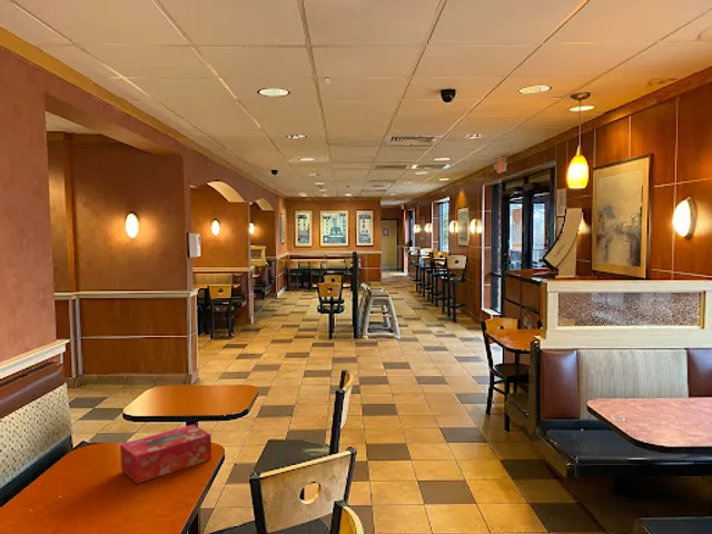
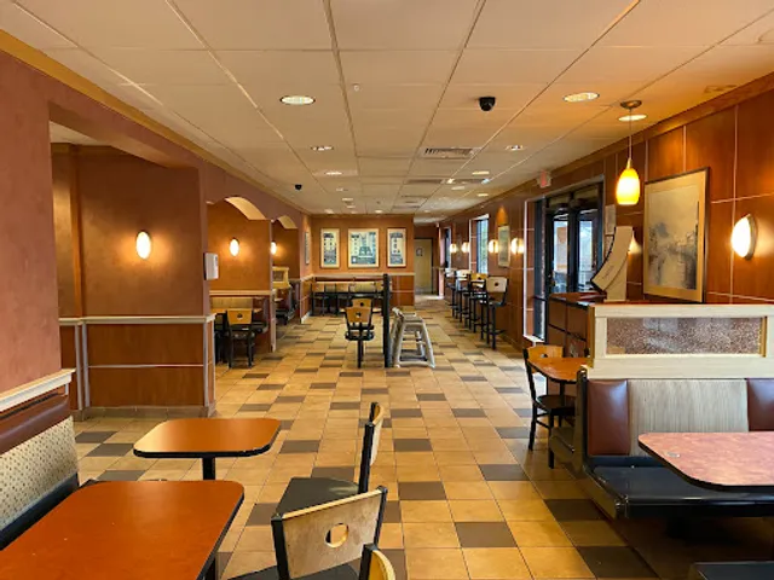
- tissue box (167, 452)
